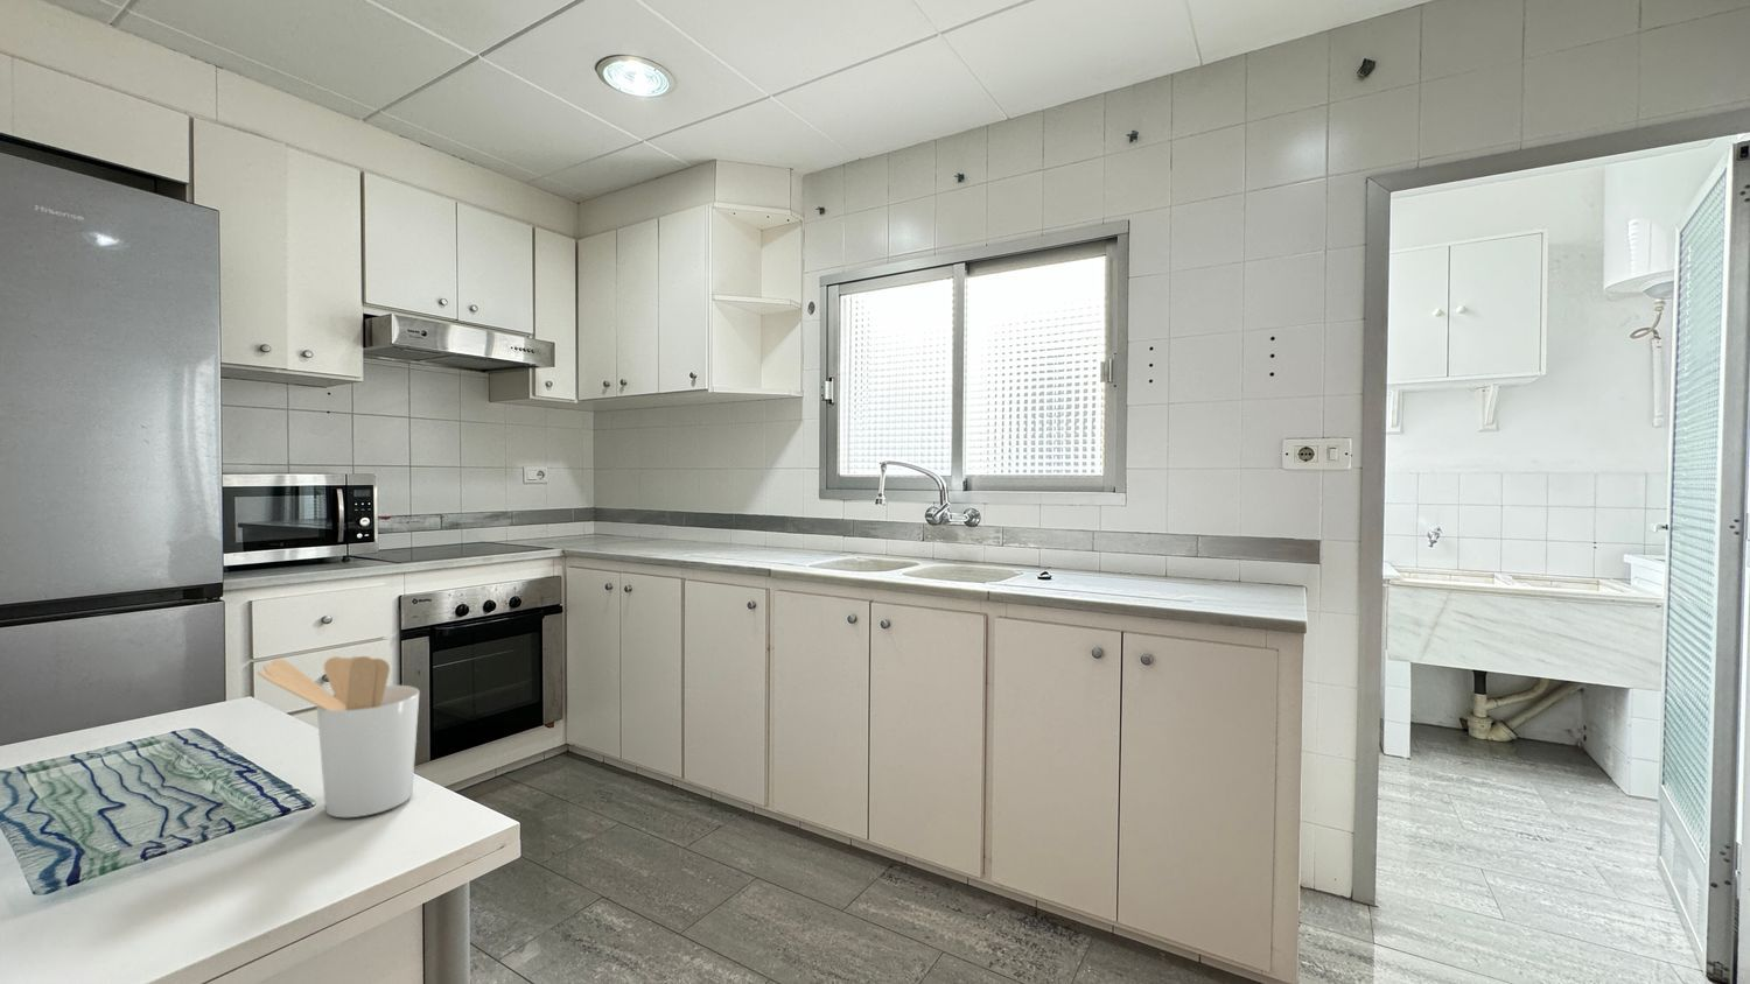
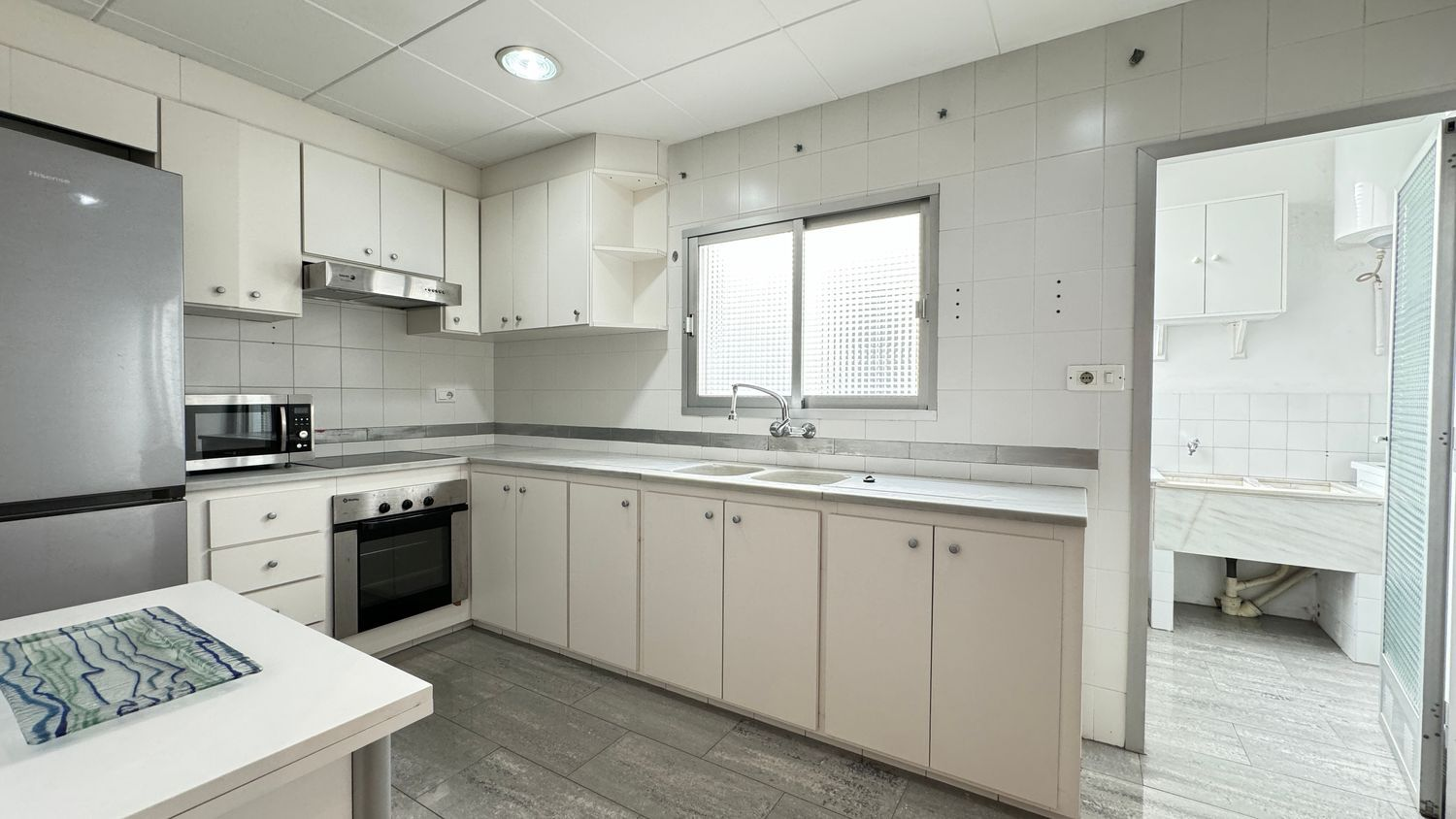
- utensil holder (341, 728)
